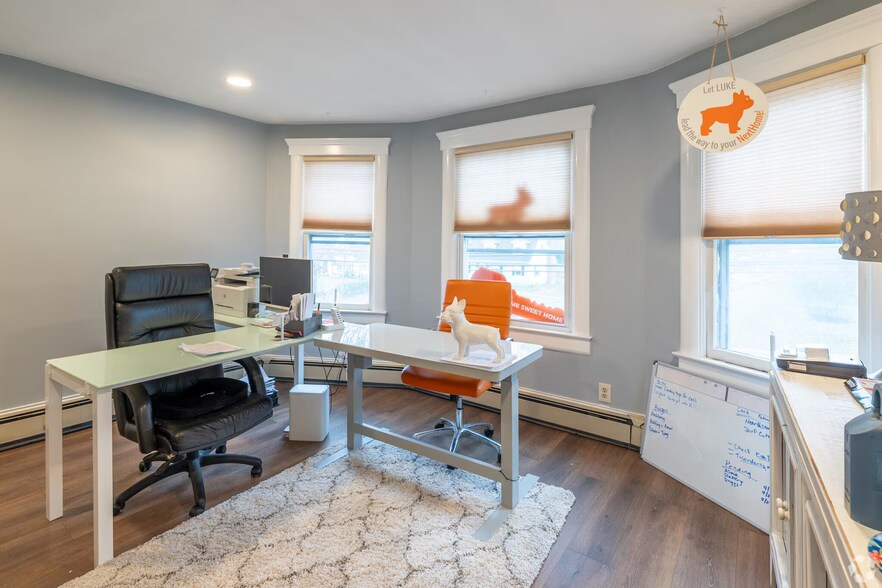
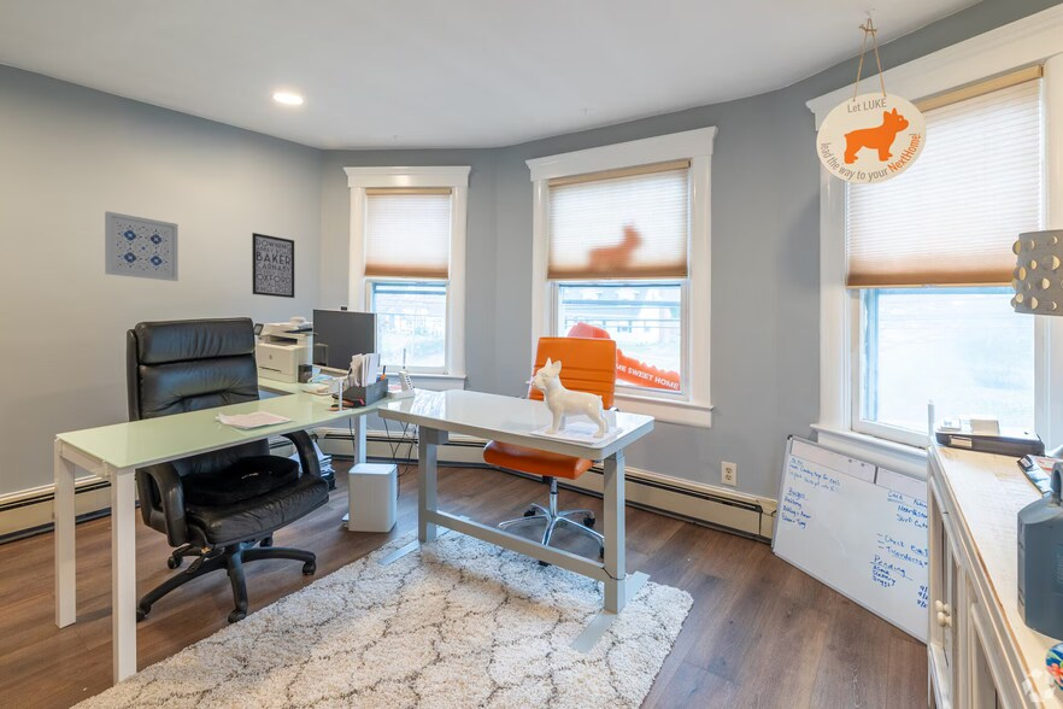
+ wall art (274, 266)
+ wall art (142, 247)
